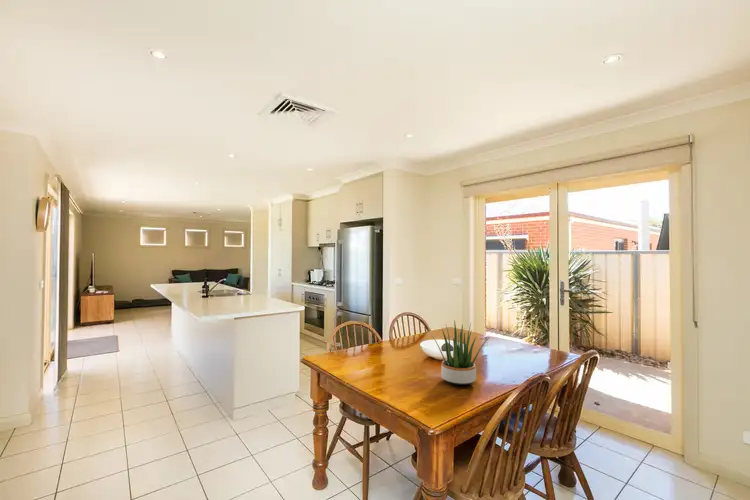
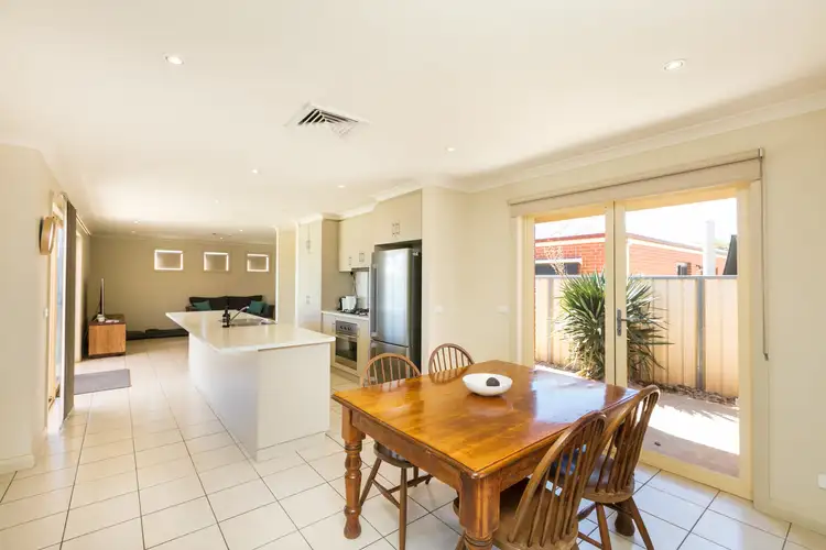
- potted plant (458, 352)
